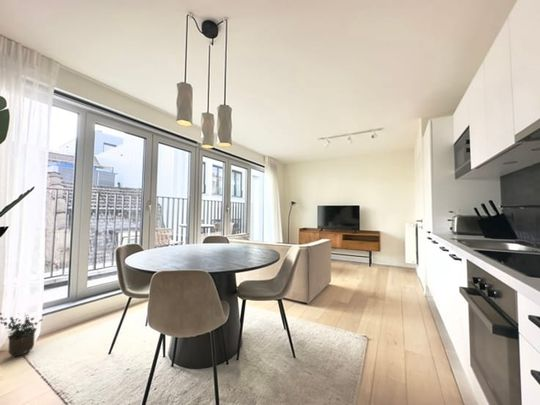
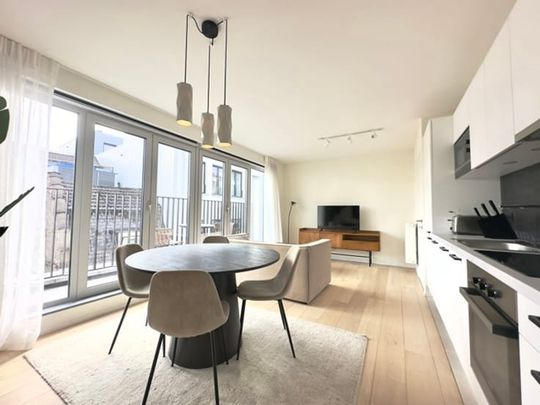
- potted plant (19, 331)
